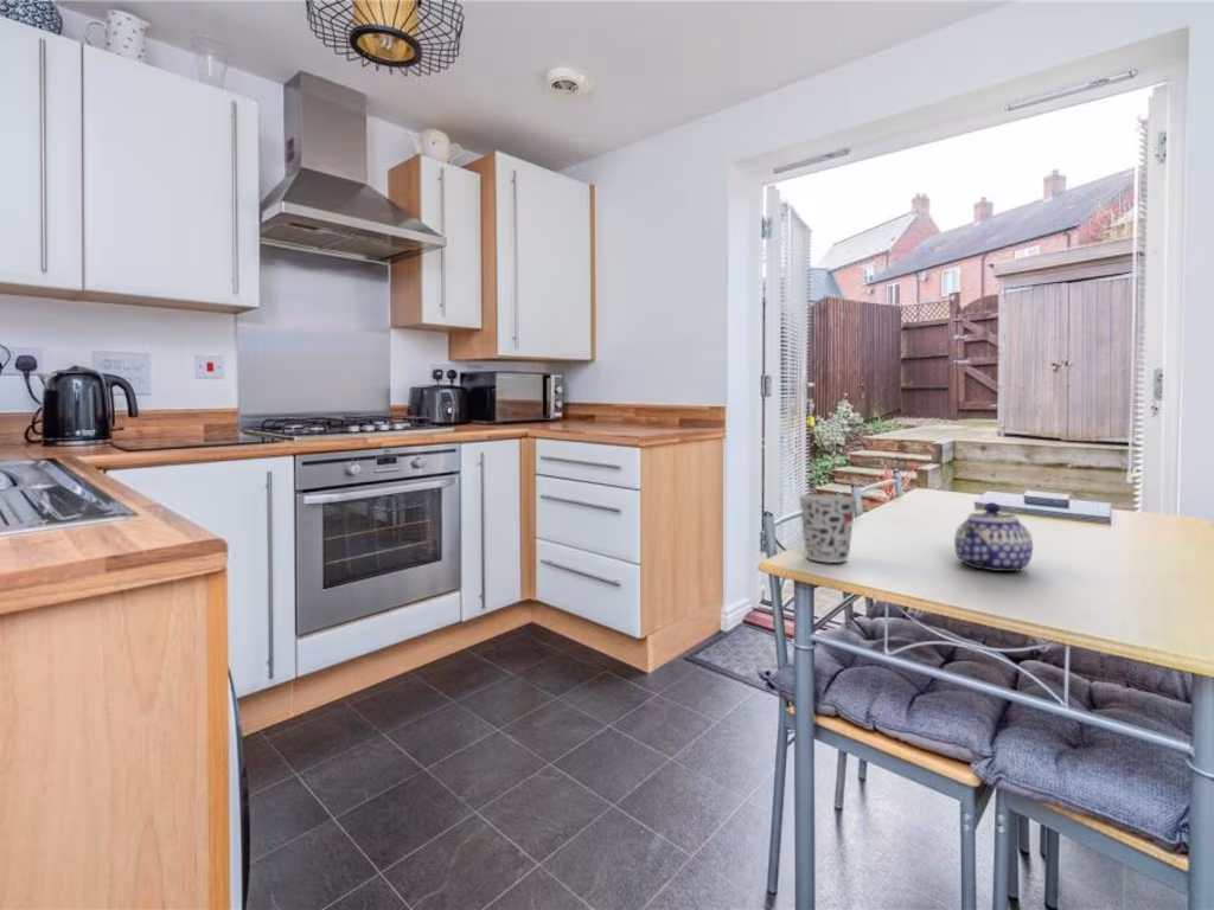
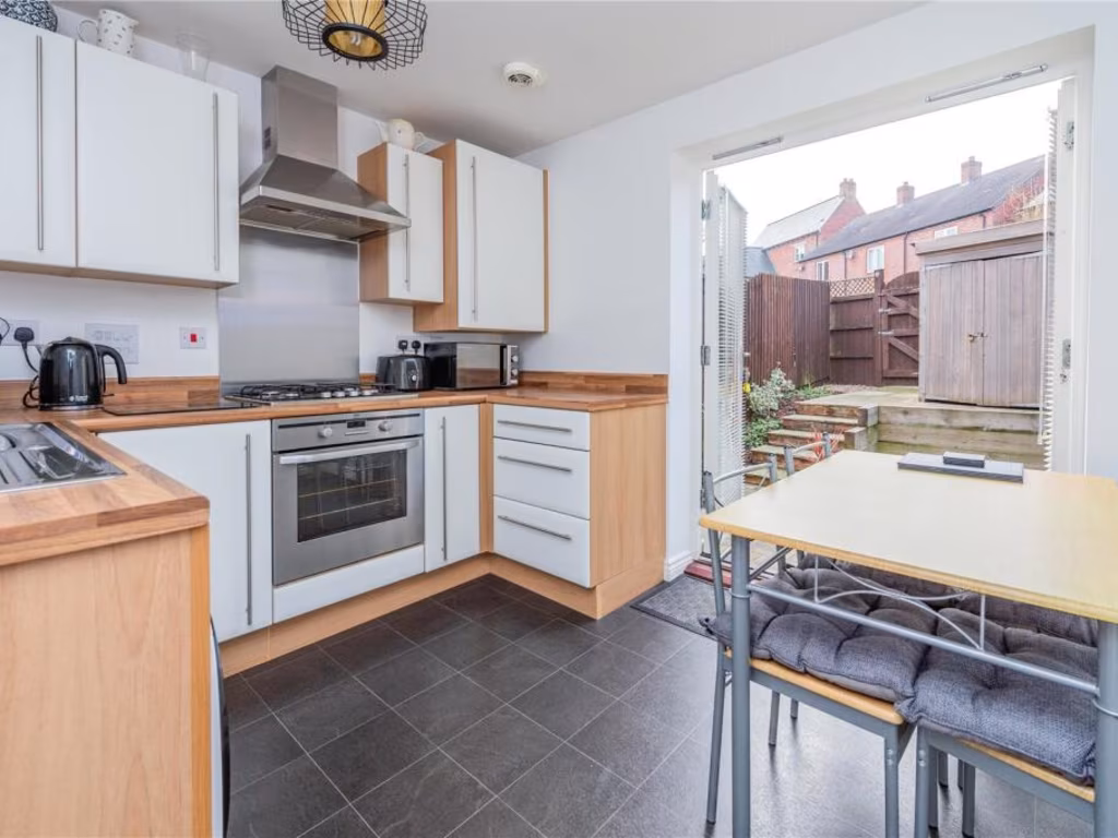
- teapot (992, 533)
- cup (826, 527)
